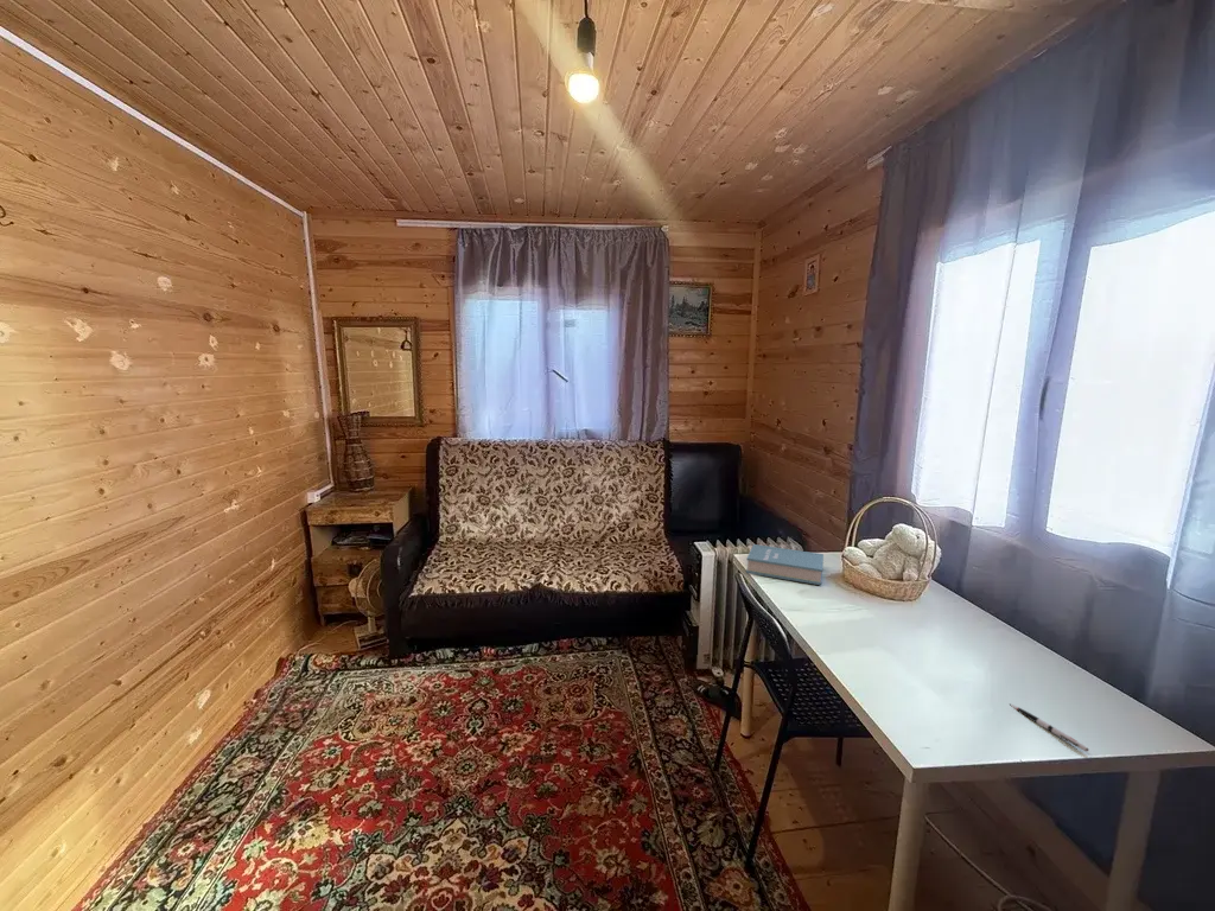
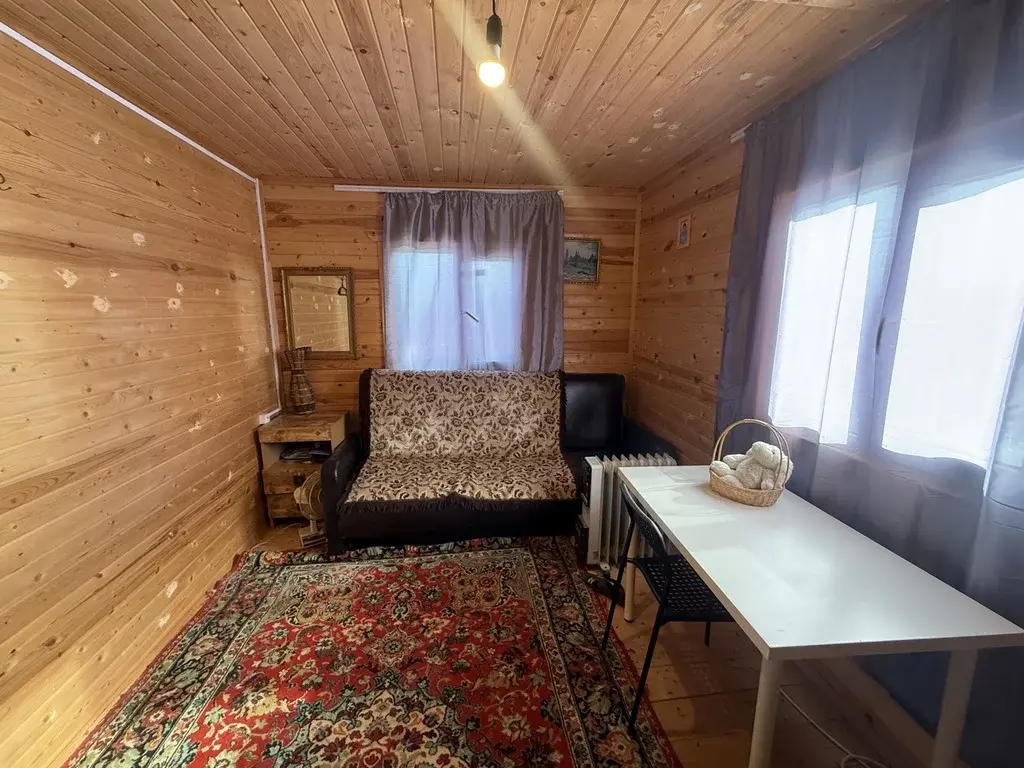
- book (784, 562)
- pen (1045, 725)
